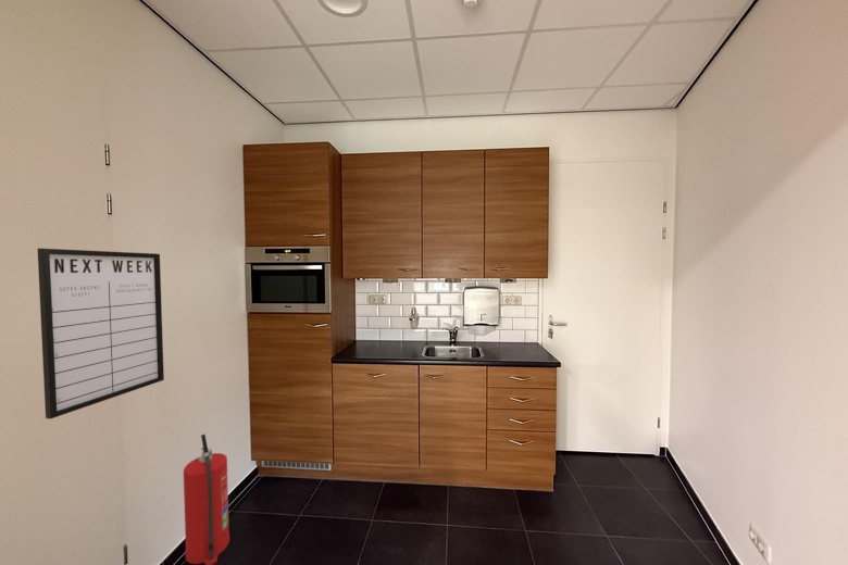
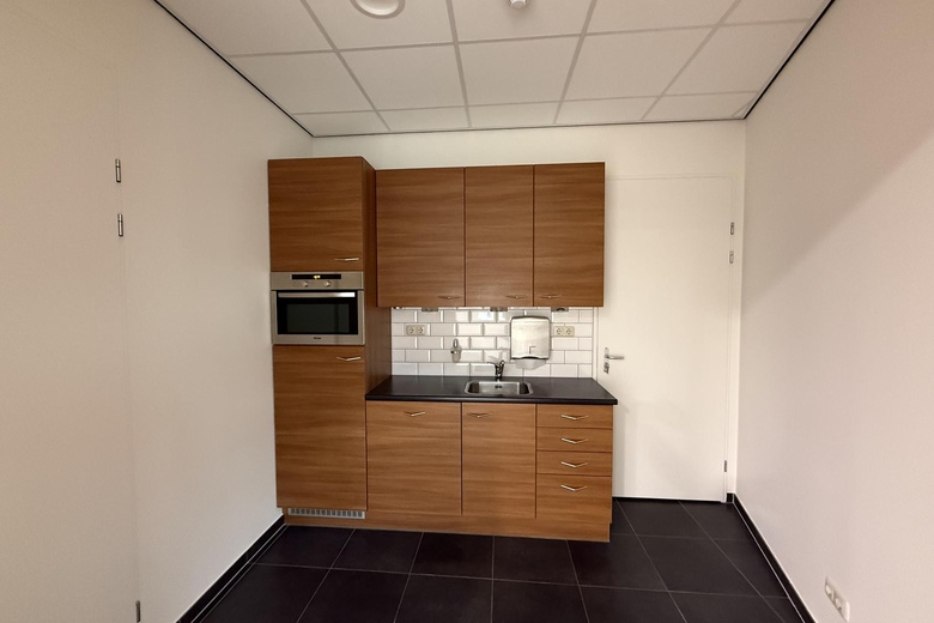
- writing board (110, 324)
- fire extinguisher (207, 495)
